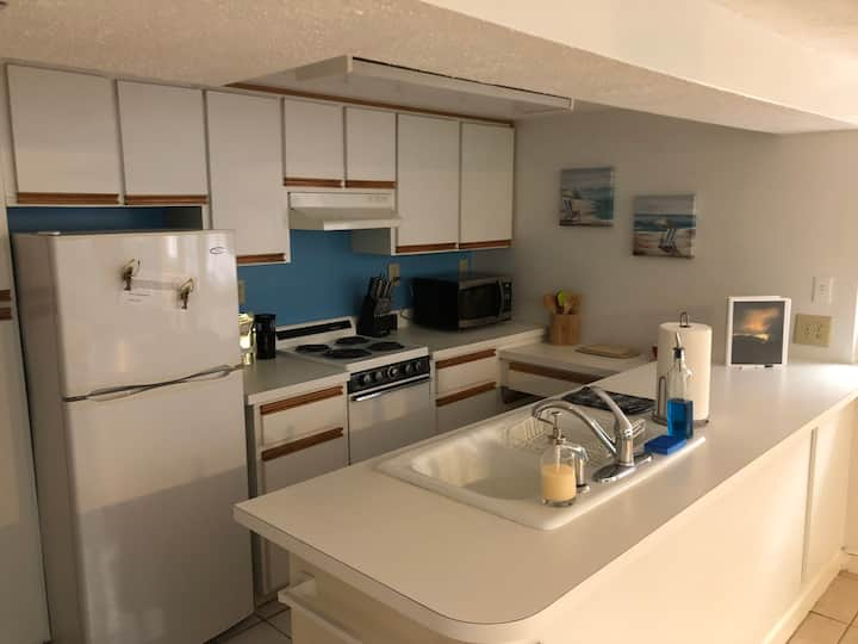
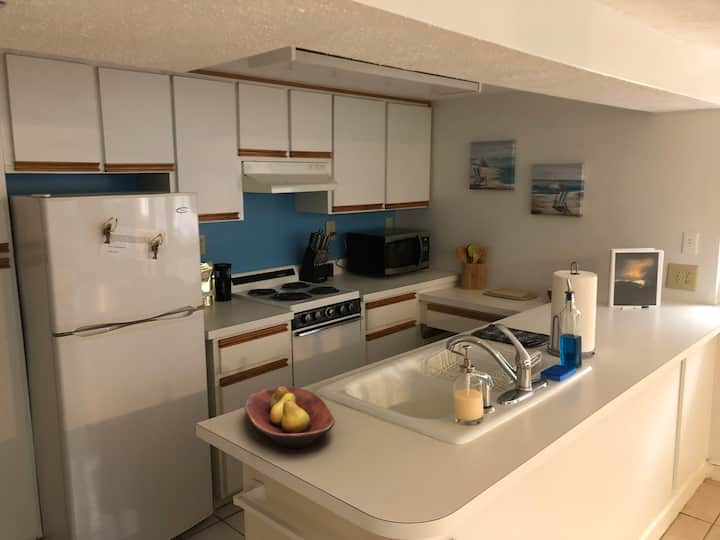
+ fruit bowl (288, 411)
